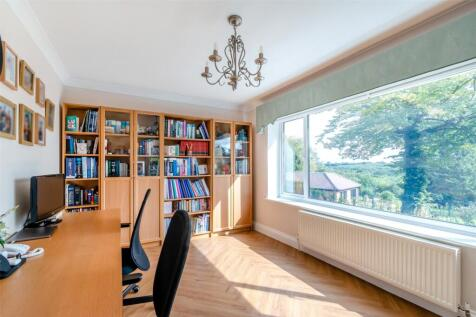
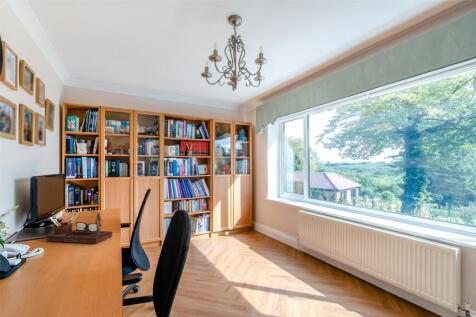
+ desk organizer (78, 225)
